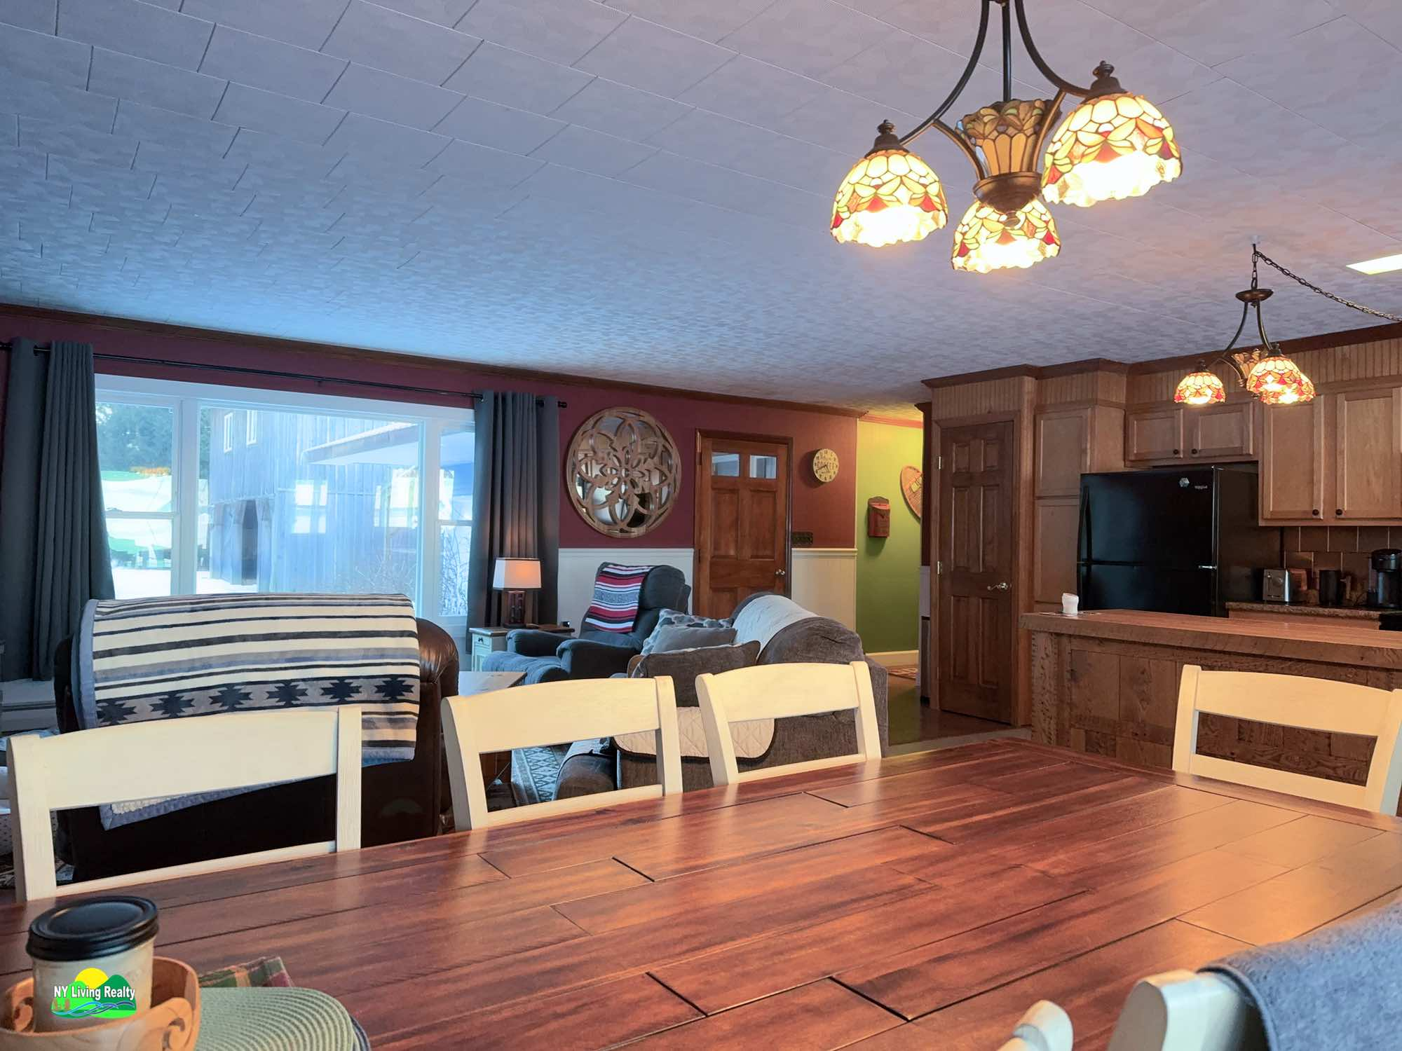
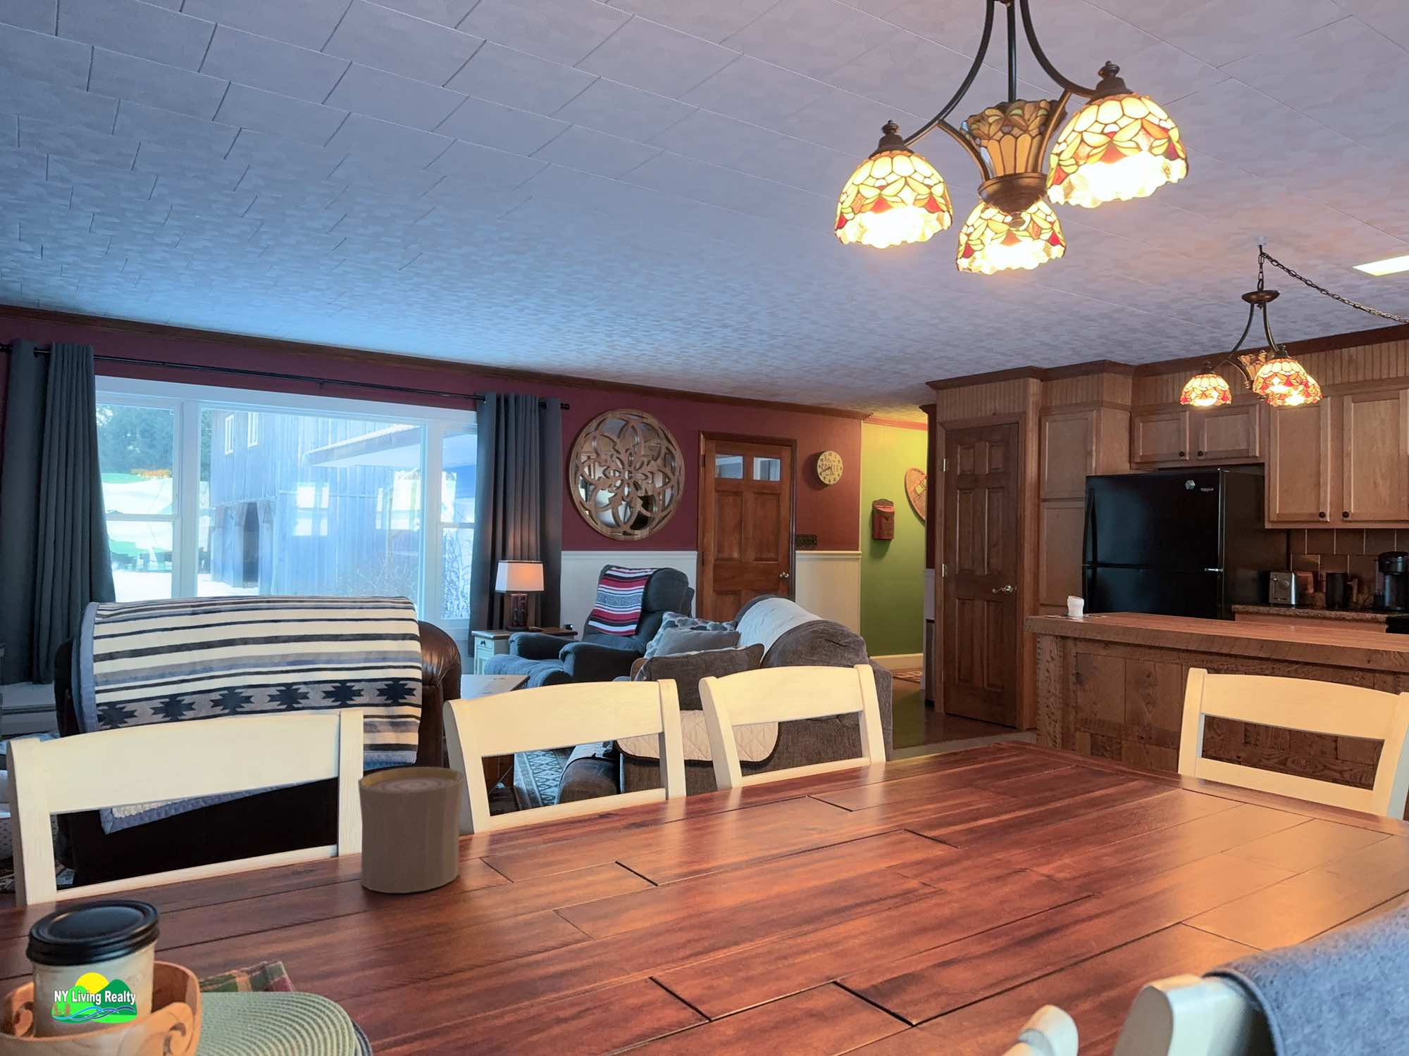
+ cup (410, 827)
